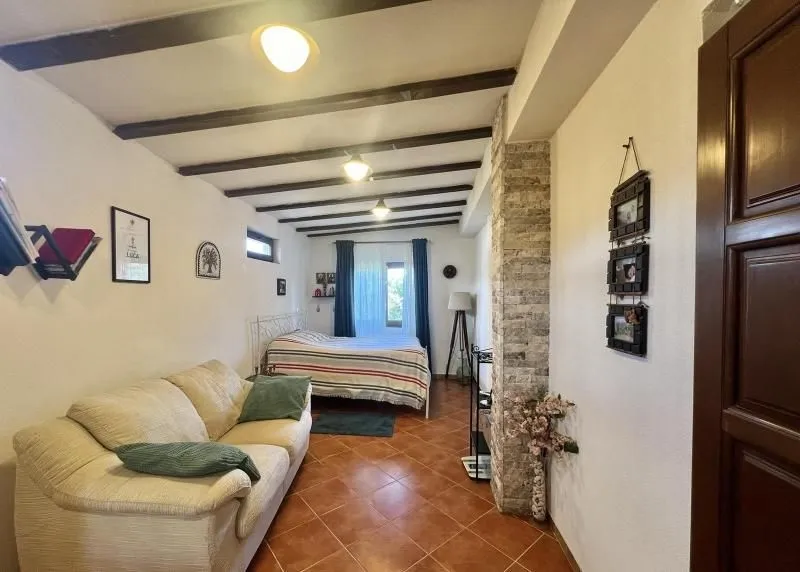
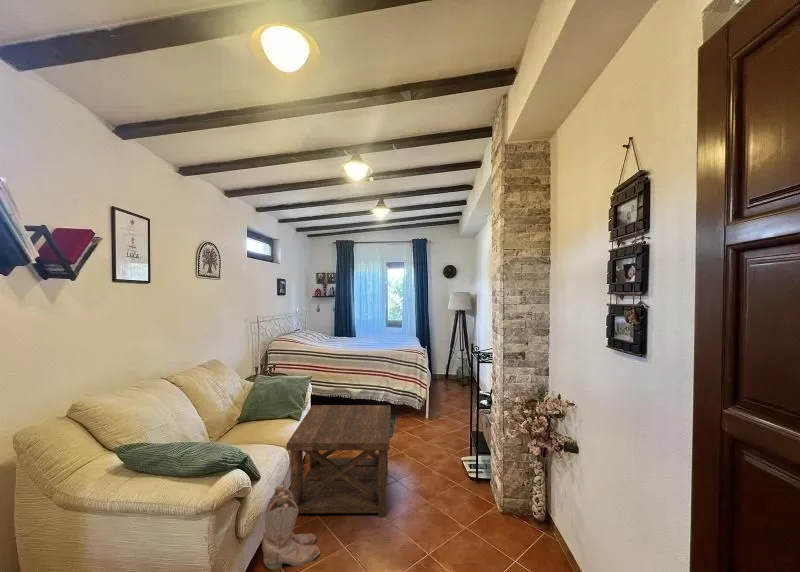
+ boots (291, 521)
+ side table (345, 458)
